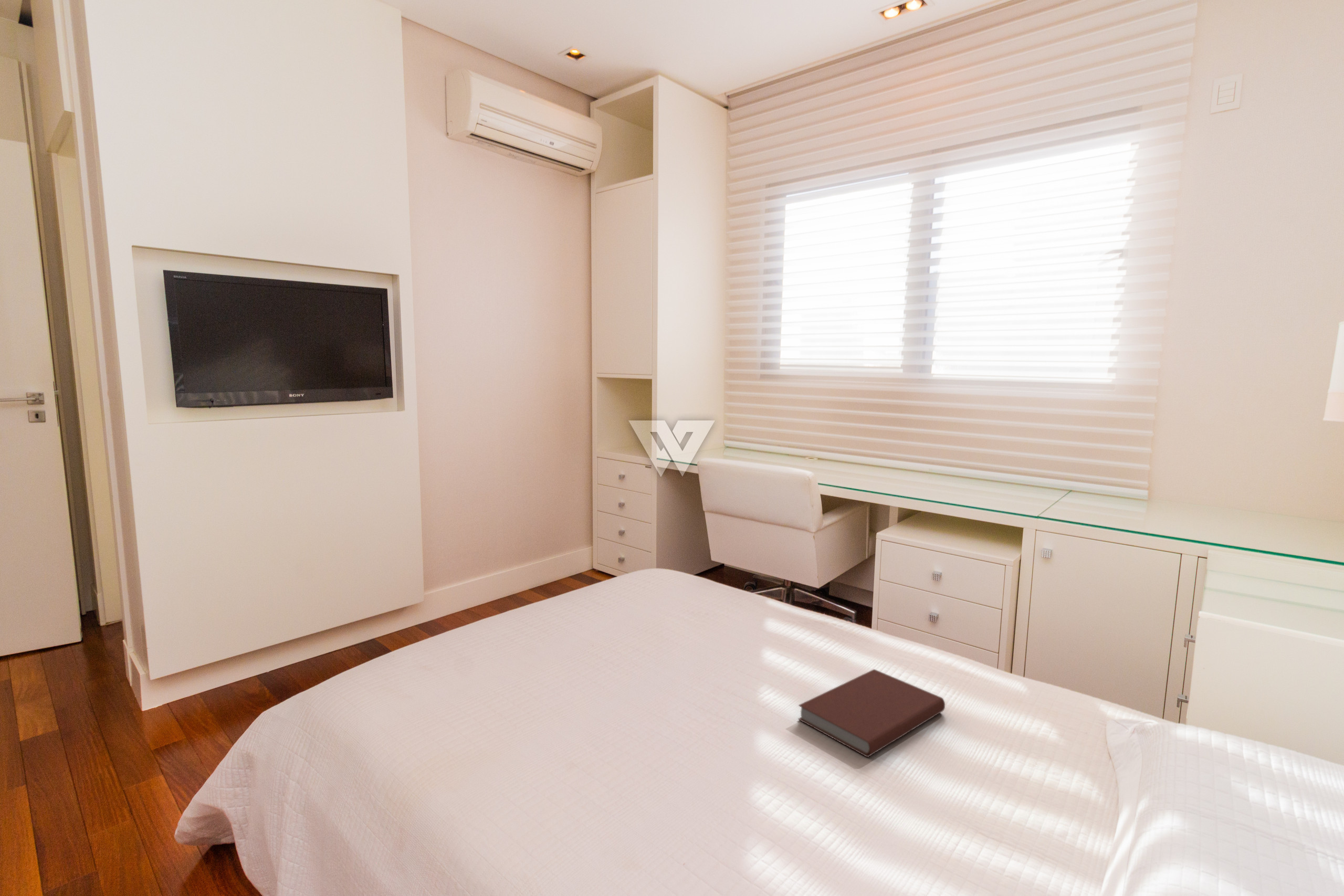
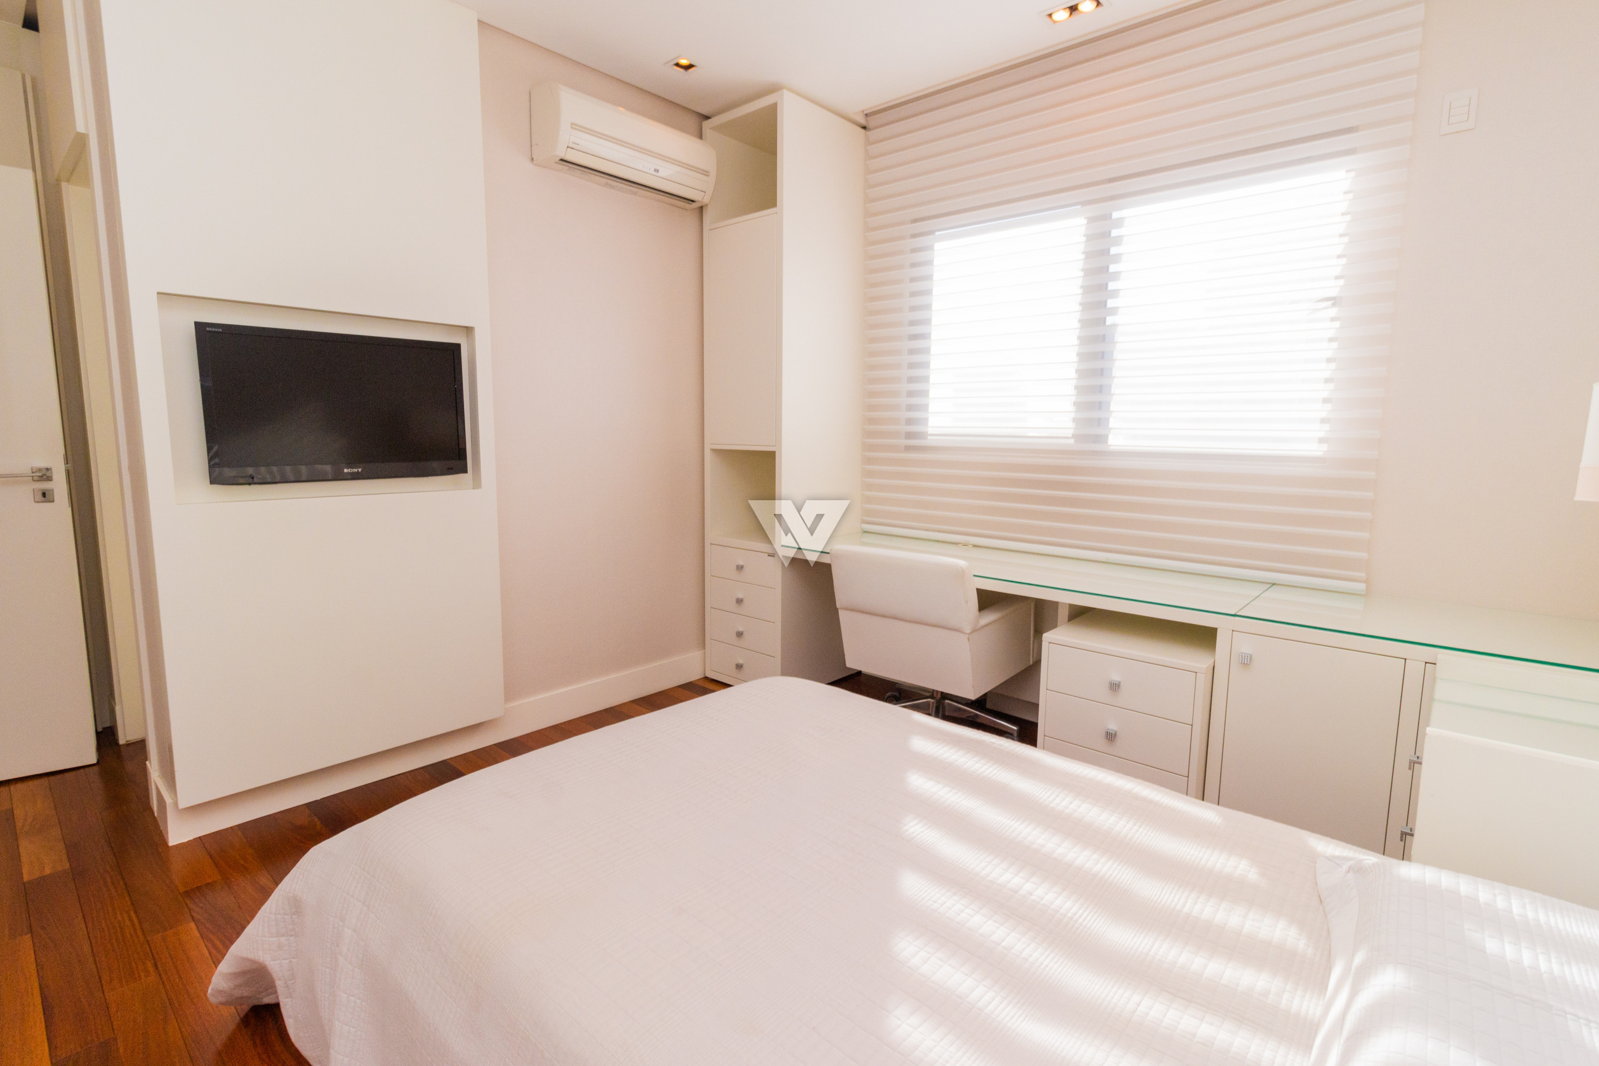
- book (872, 709)
